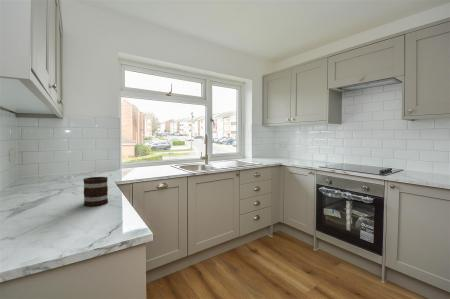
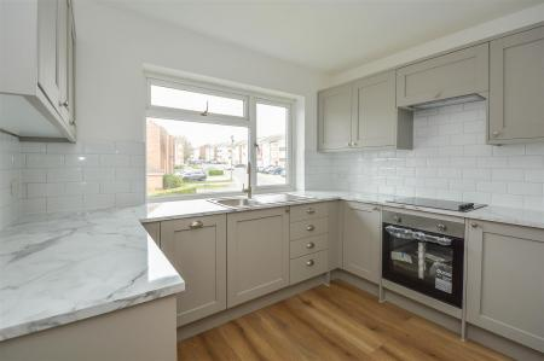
- mug (94, 189)
